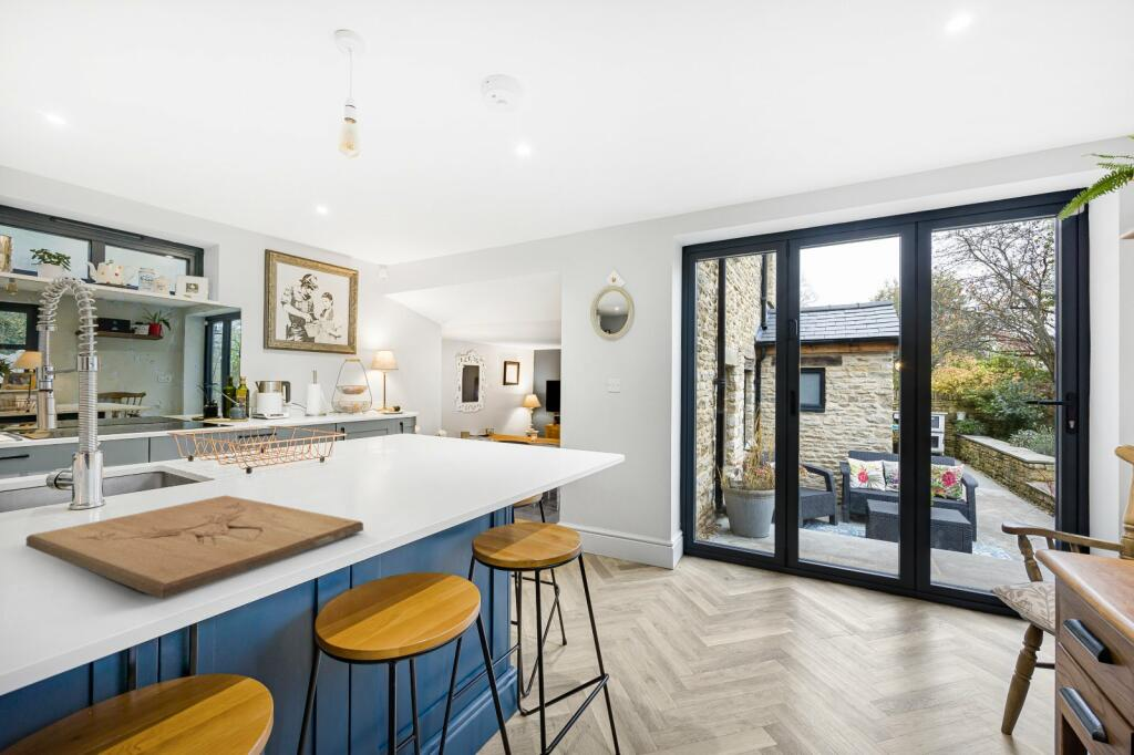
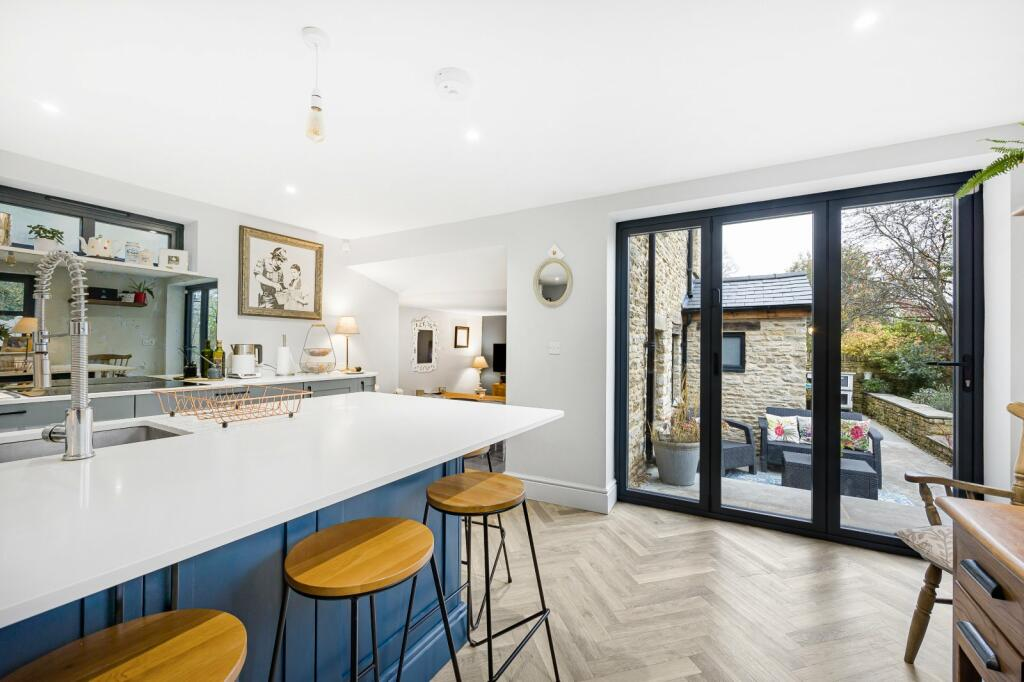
- cutting board (203, 531)
